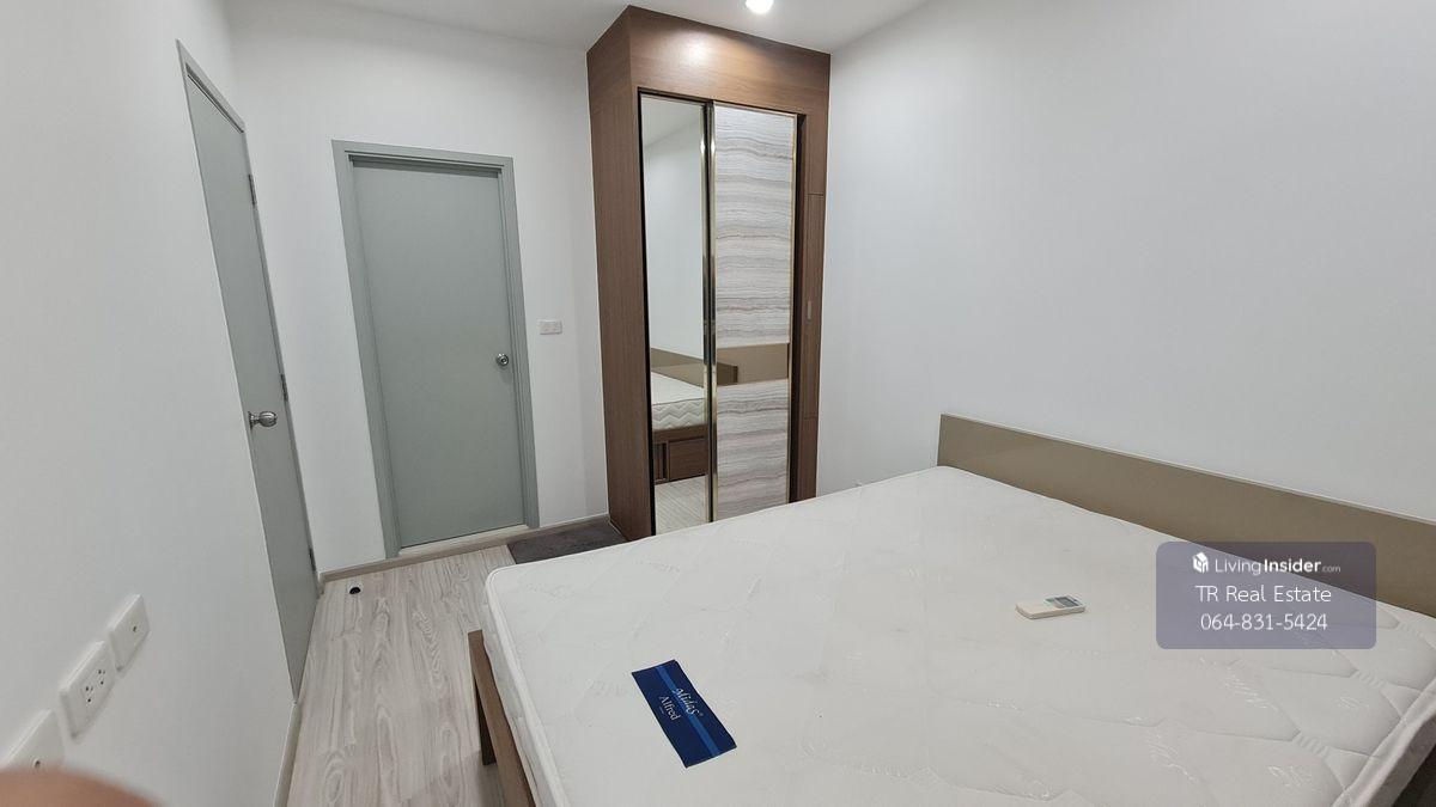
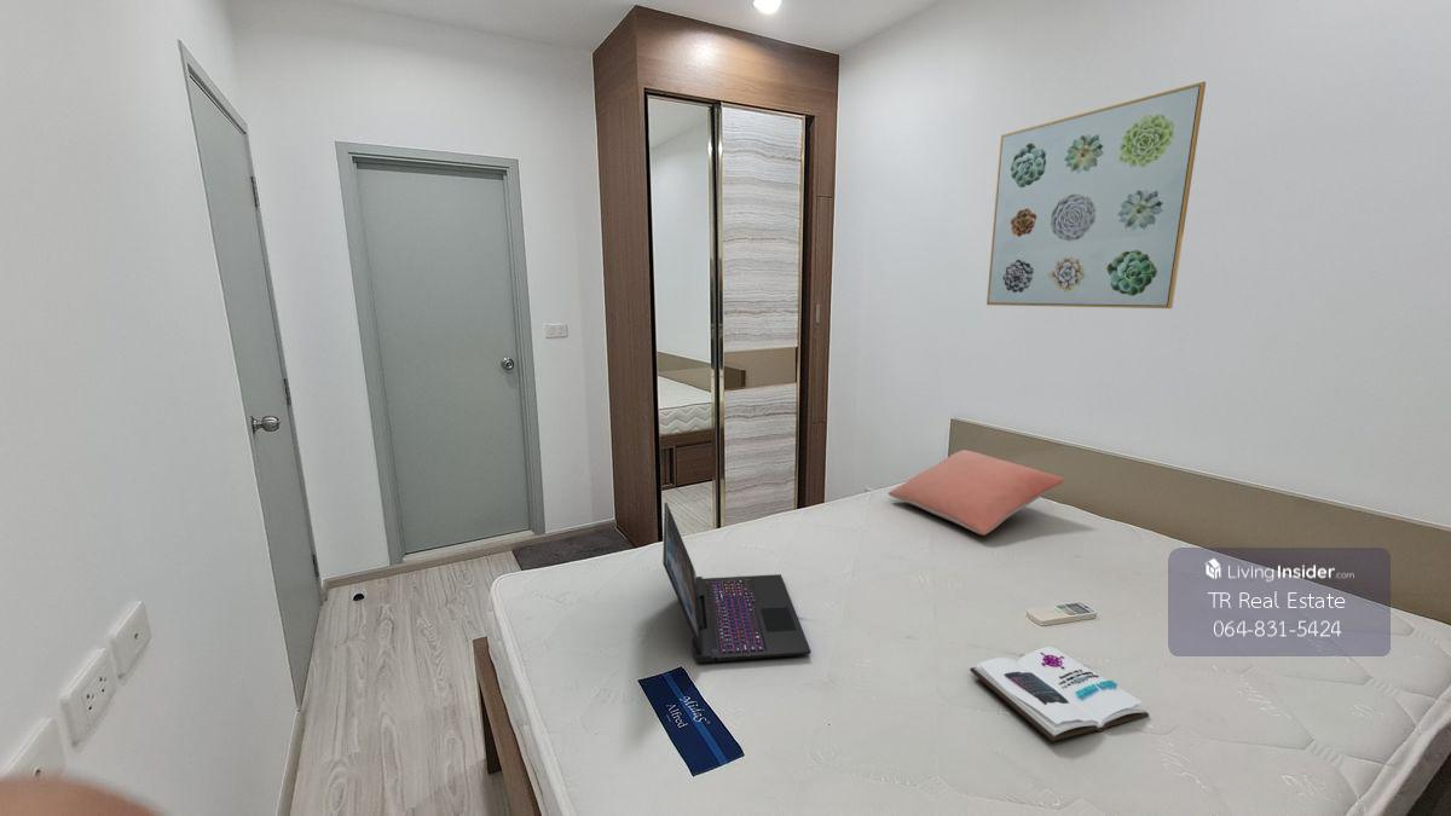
+ laptop (730, 577)
+ pillow (971, 487)
+ wall art (1077, 212)
+ book (1054, 687)
